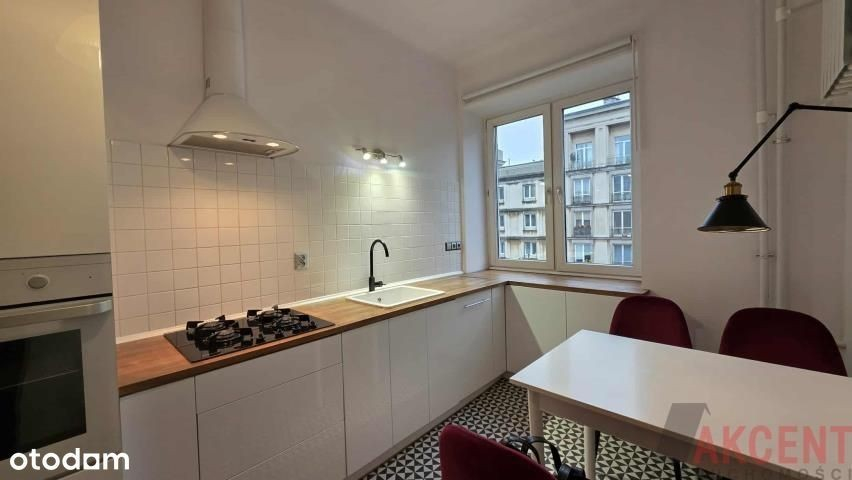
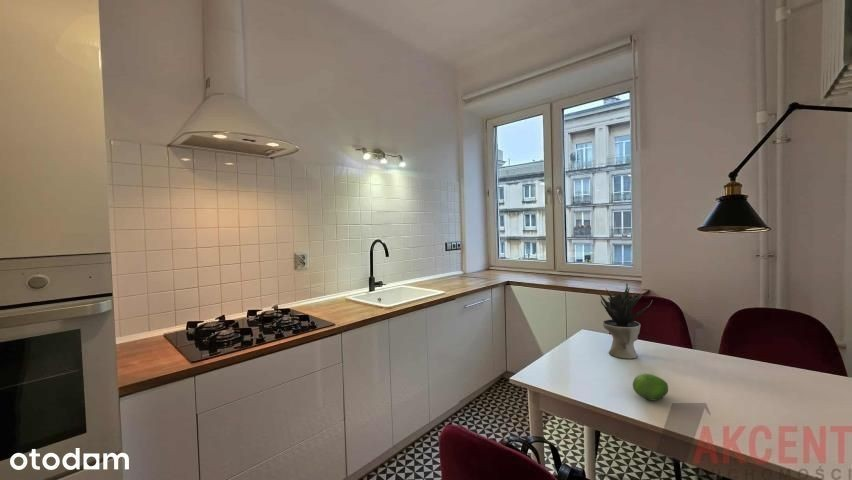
+ potted plant (622, 320)
+ fruit (650, 385)
